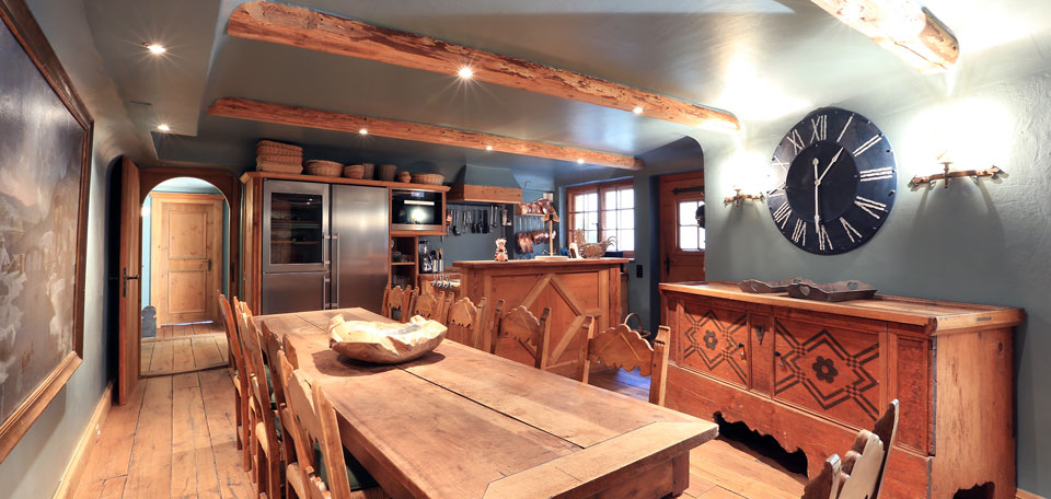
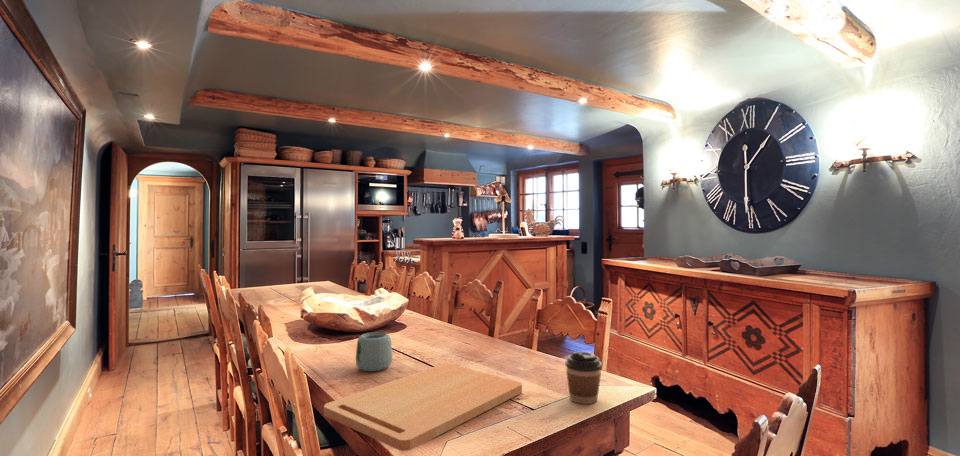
+ cutting board (429, 397)
+ mug (372, 349)
+ coffee cup (583, 375)
